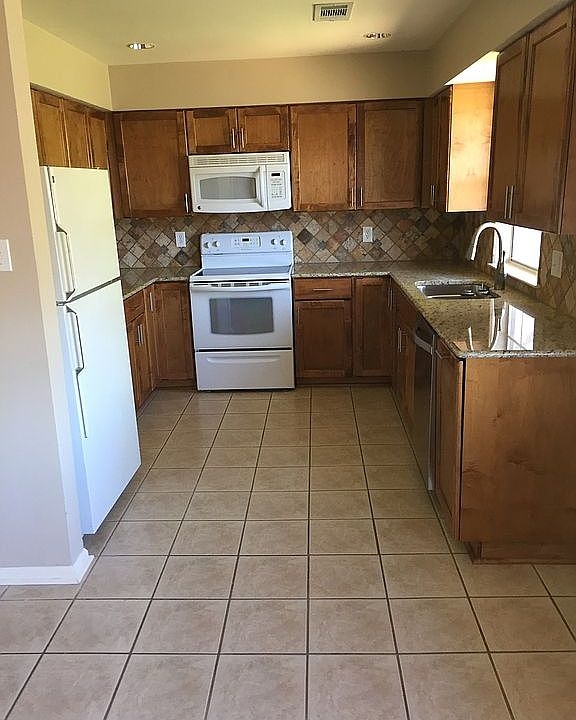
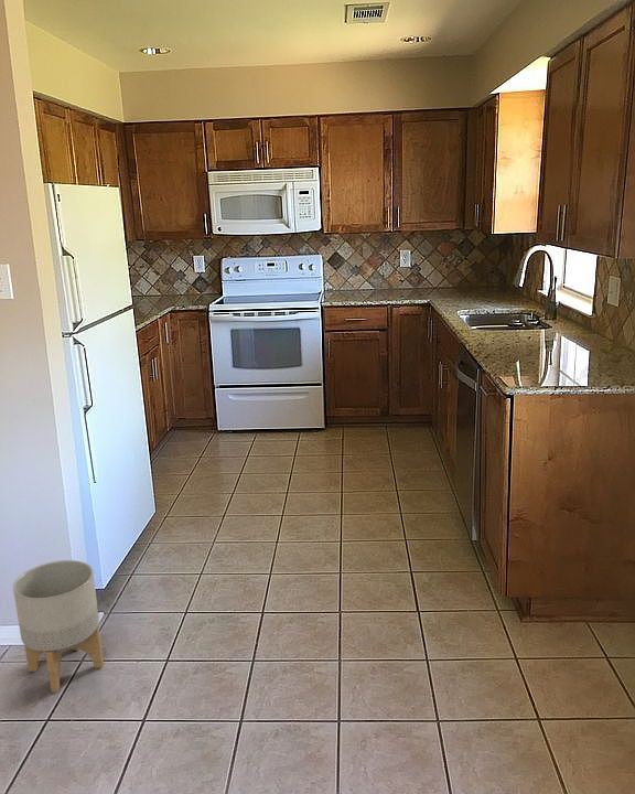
+ planter (60, 623)
